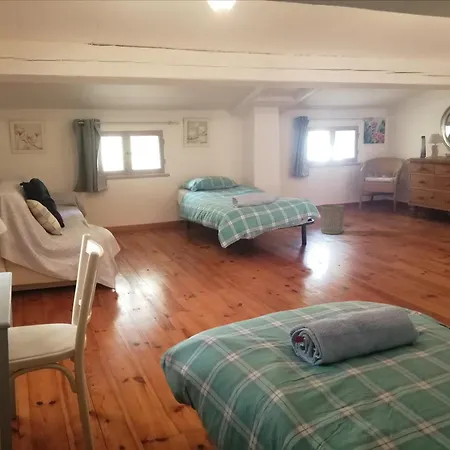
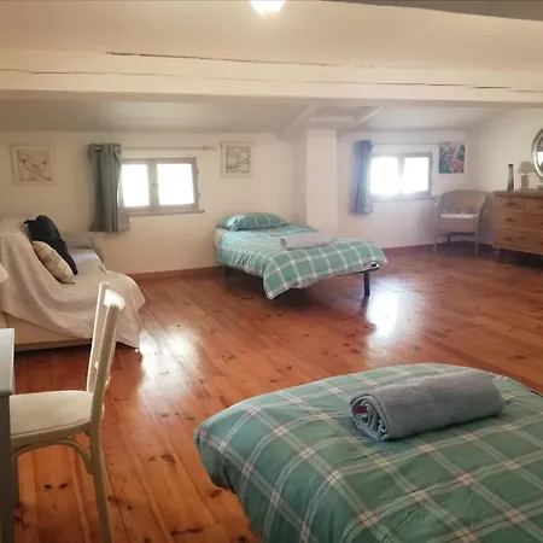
- waste bin (331, 219)
